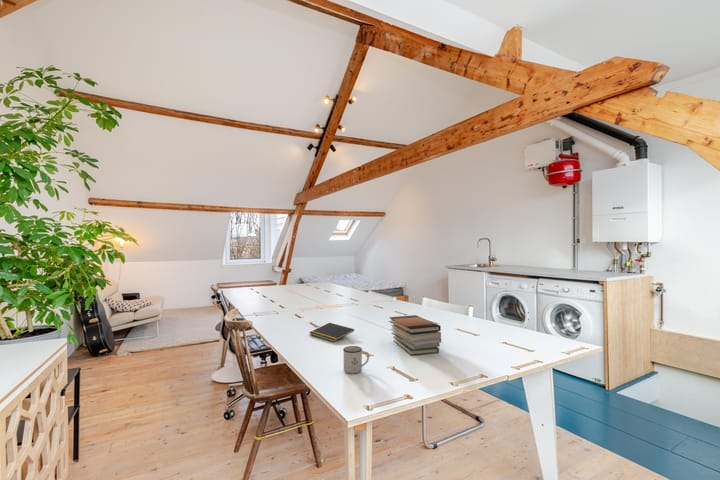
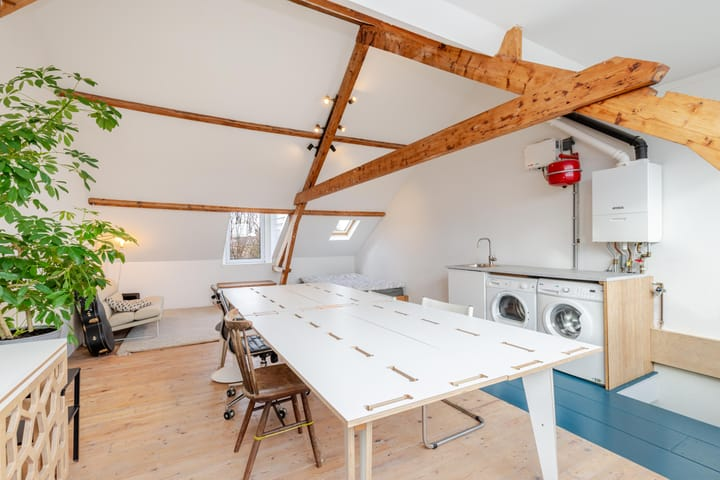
- mug (356, 359)
- book stack (414, 334)
- notepad (331, 331)
